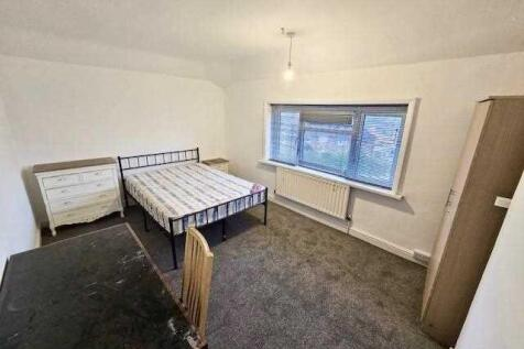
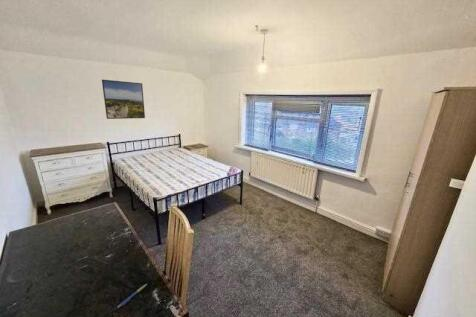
+ pen (133, 294)
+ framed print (125, 100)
